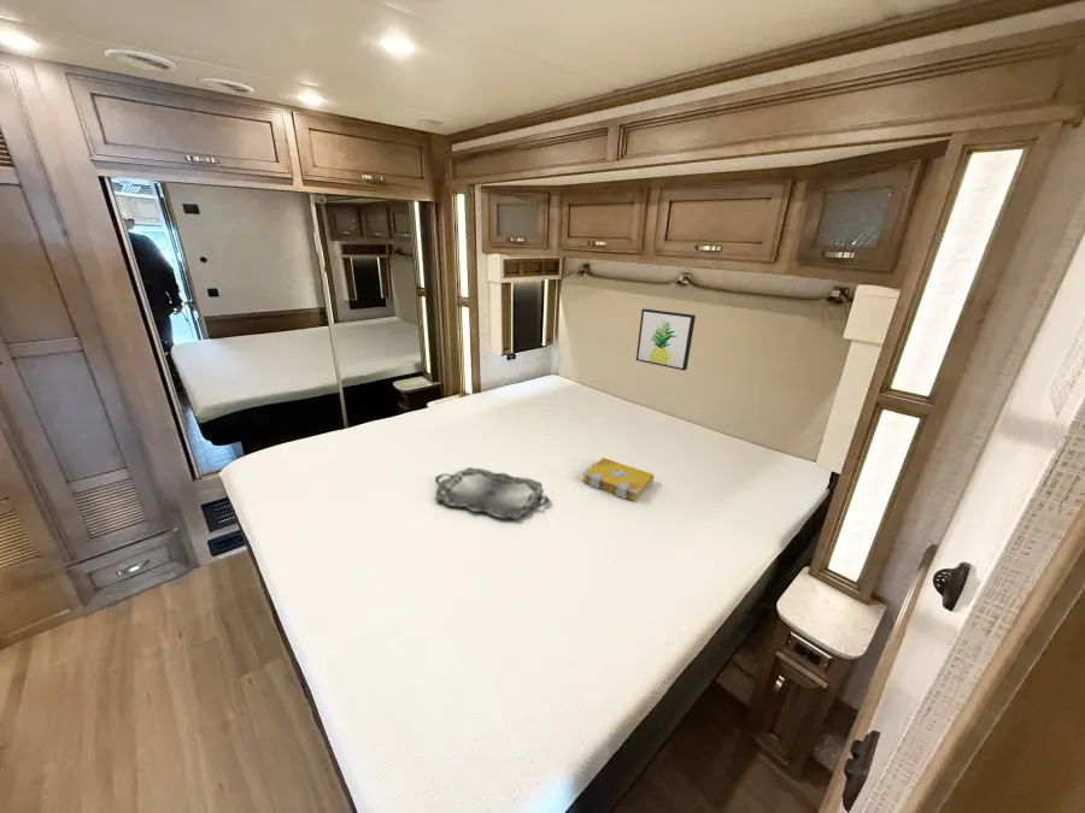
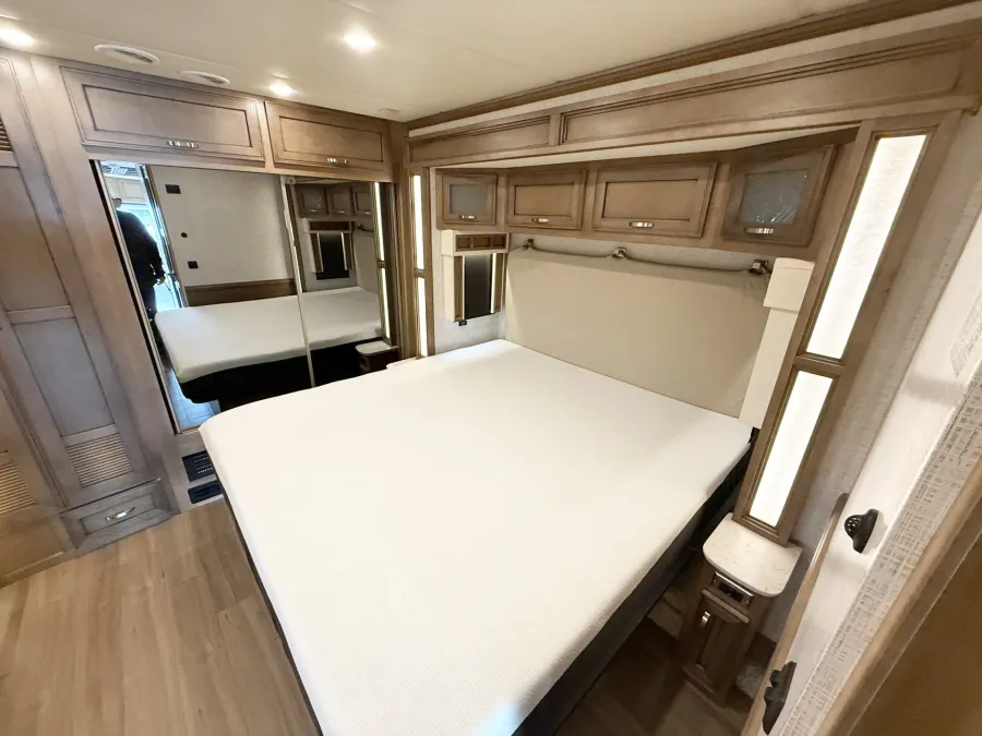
- spell book (615, 476)
- serving tray (489, 490)
- wall art (663, 338)
